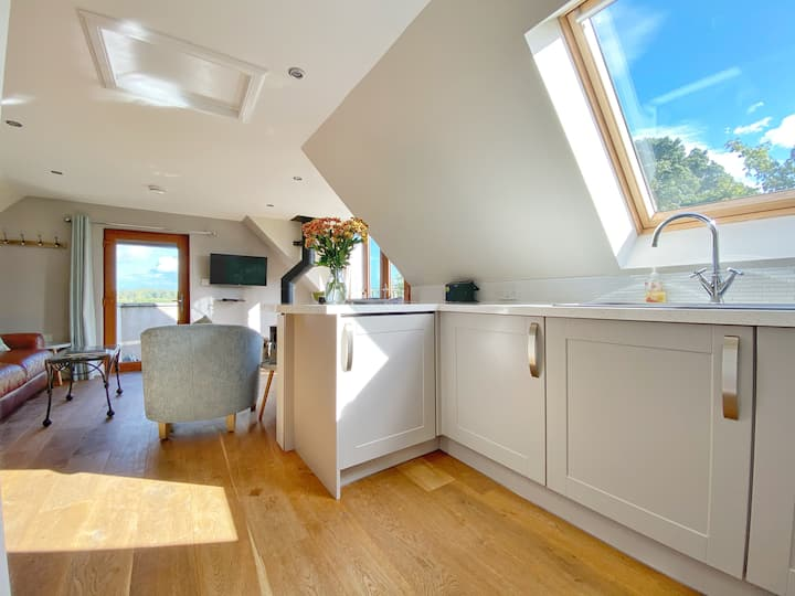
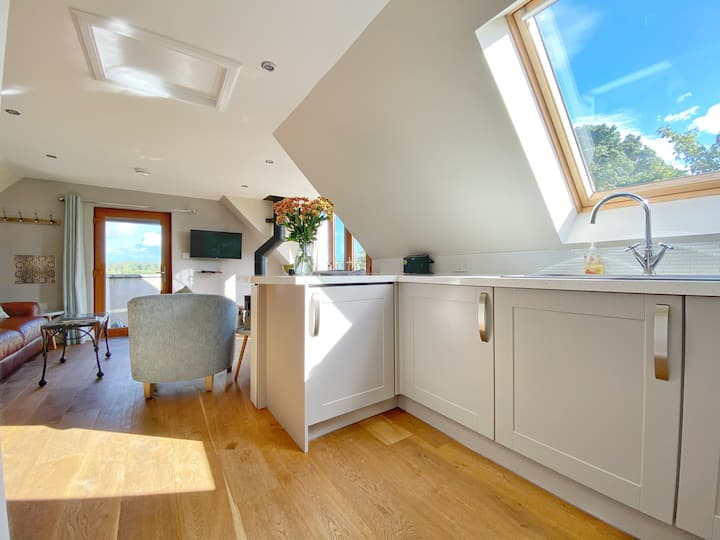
+ wall art (35, 269)
